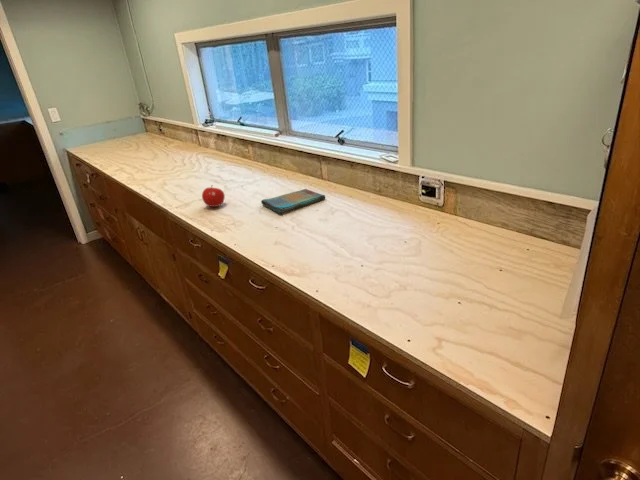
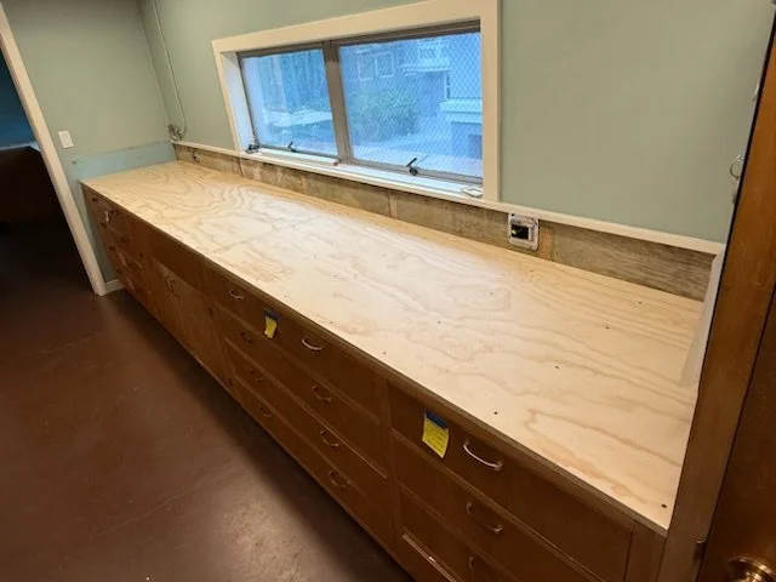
- dish towel (293, 199)
- fruit (213, 195)
